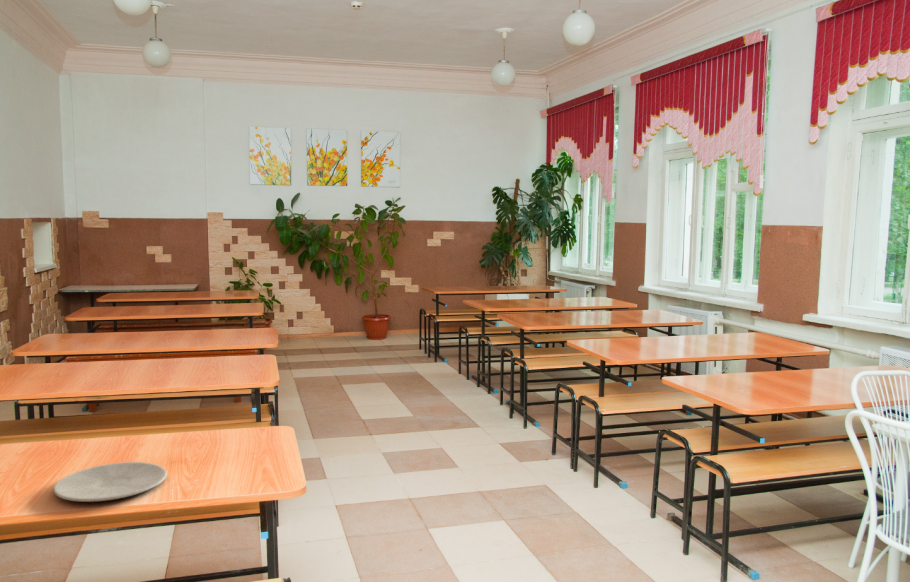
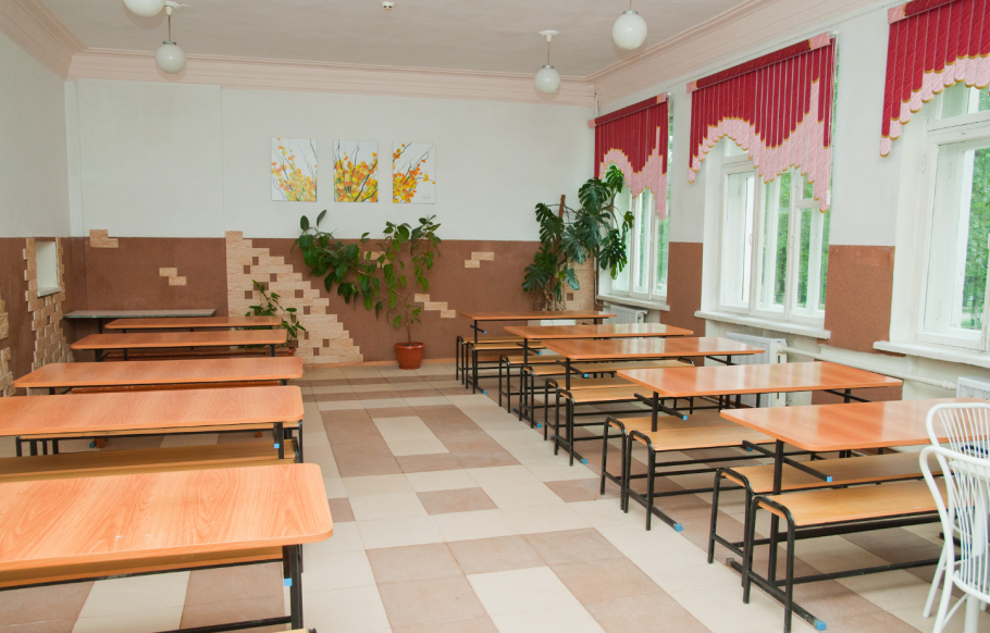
- plate (112, 481)
